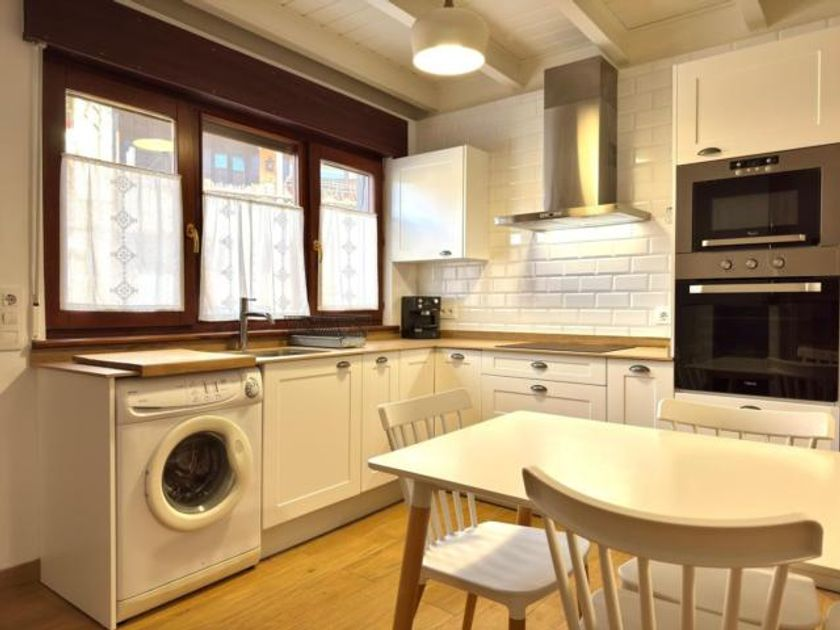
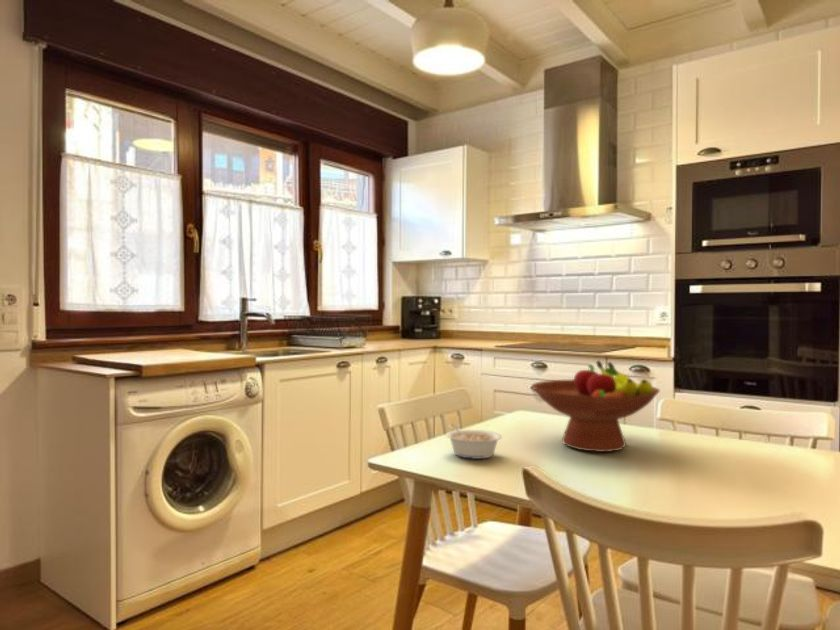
+ fruit bowl (593, 404)
+ legume (471, 442)
